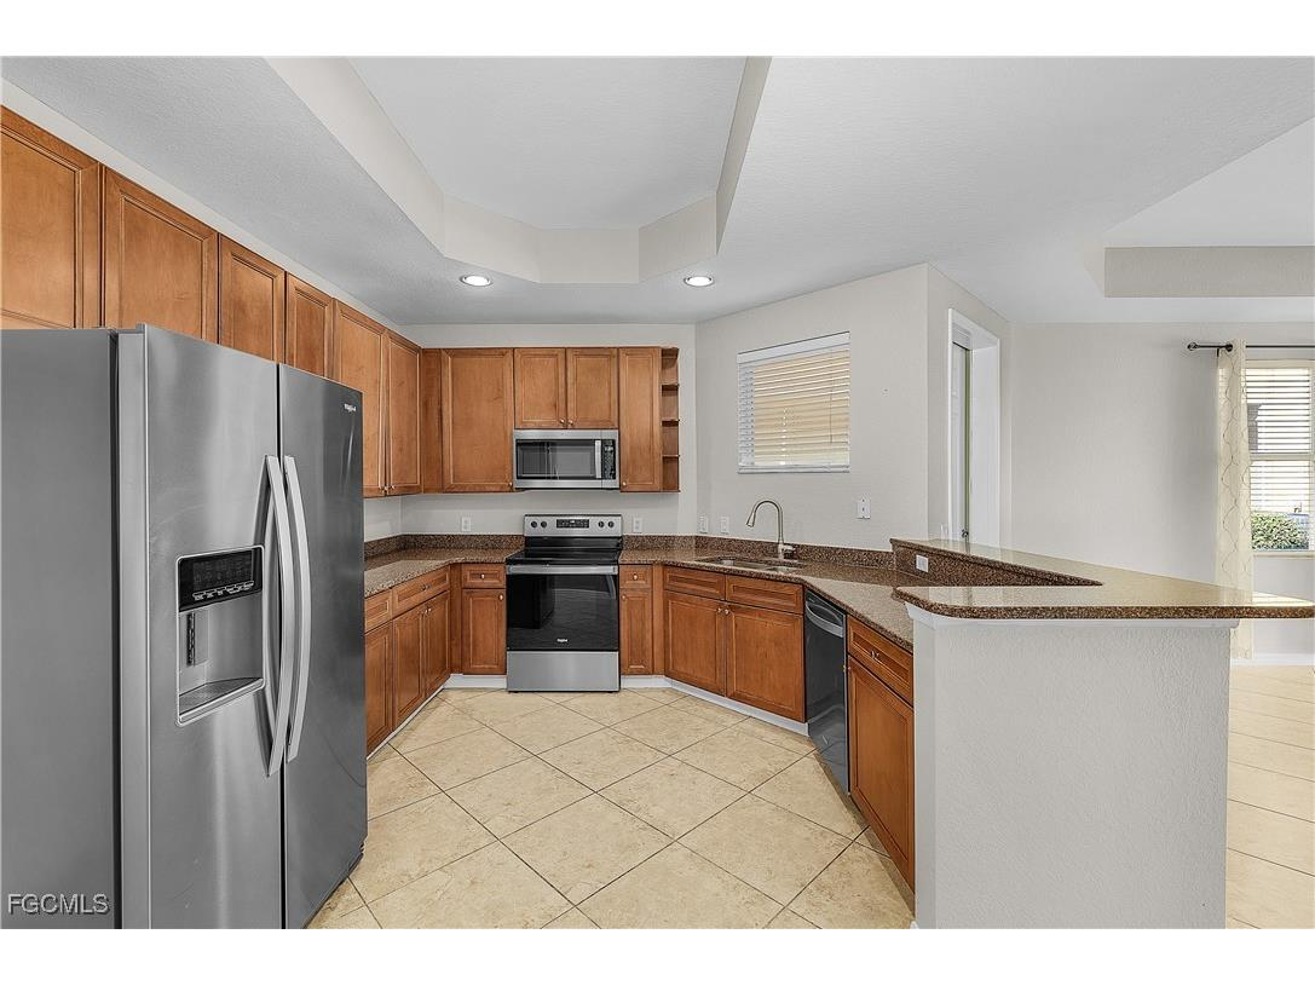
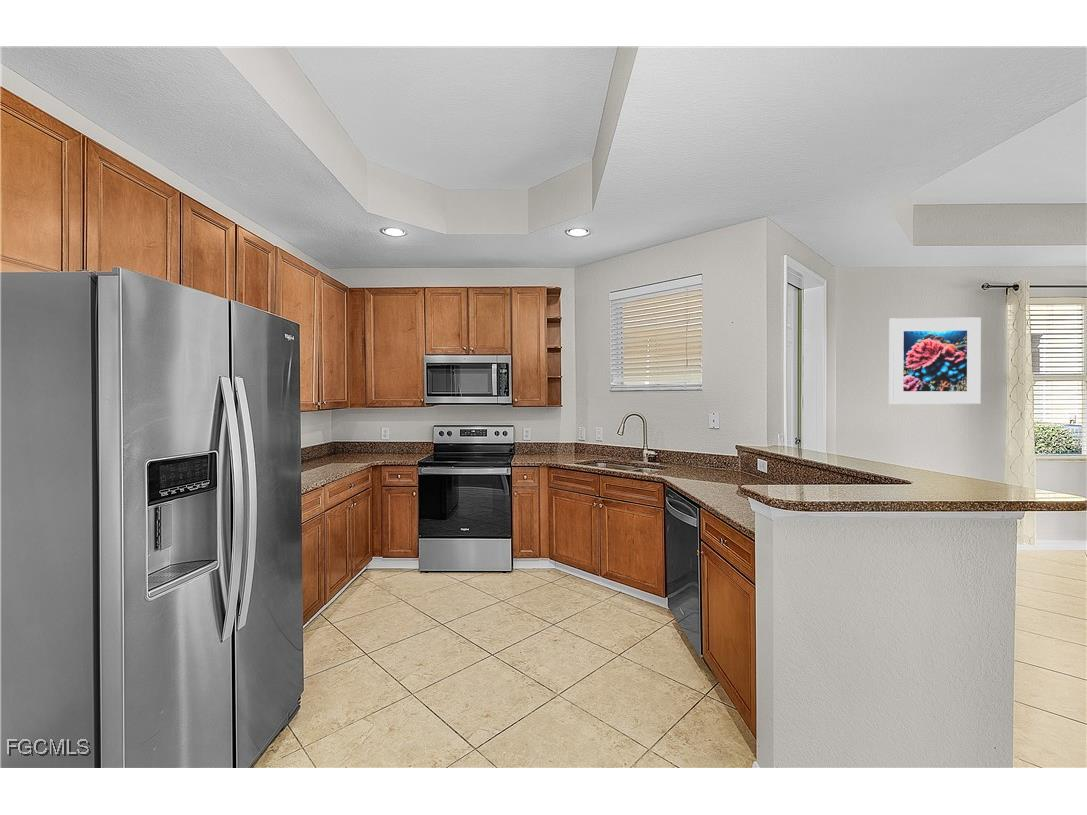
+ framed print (934, 361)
